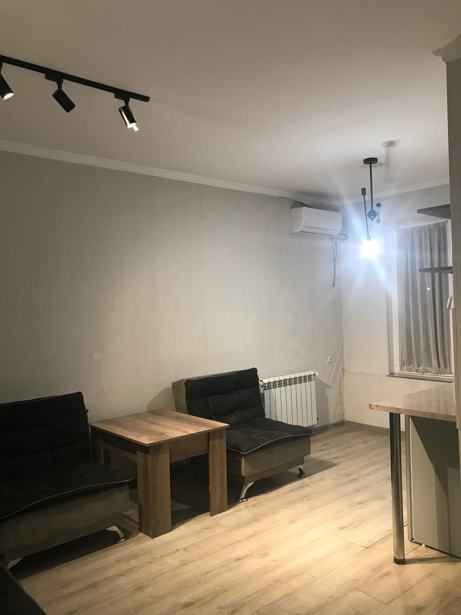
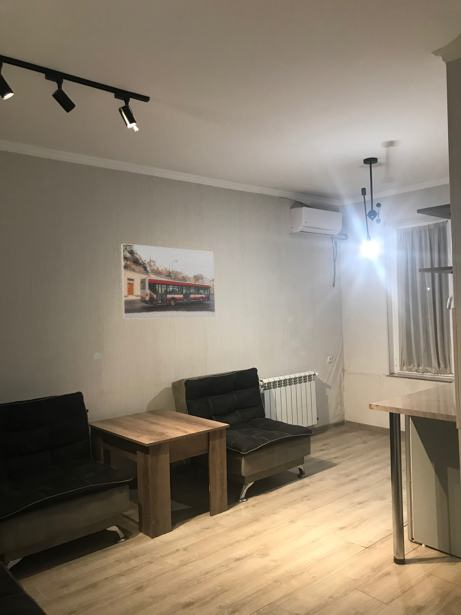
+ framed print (171, 283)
